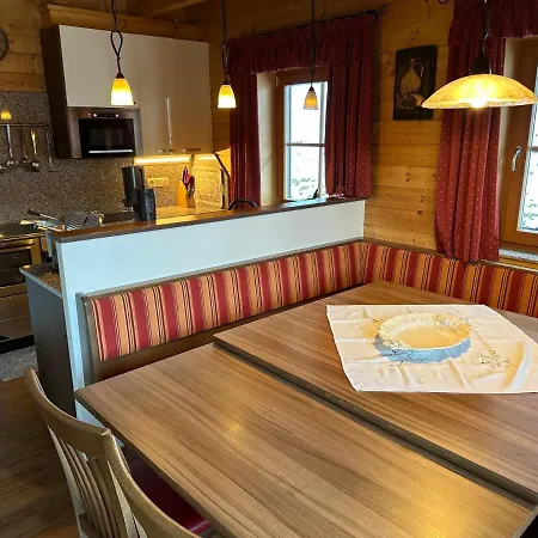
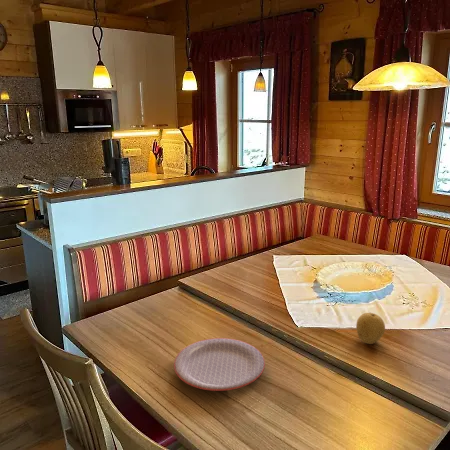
+ plate (219, 364)
+ fruit (370, 327)
